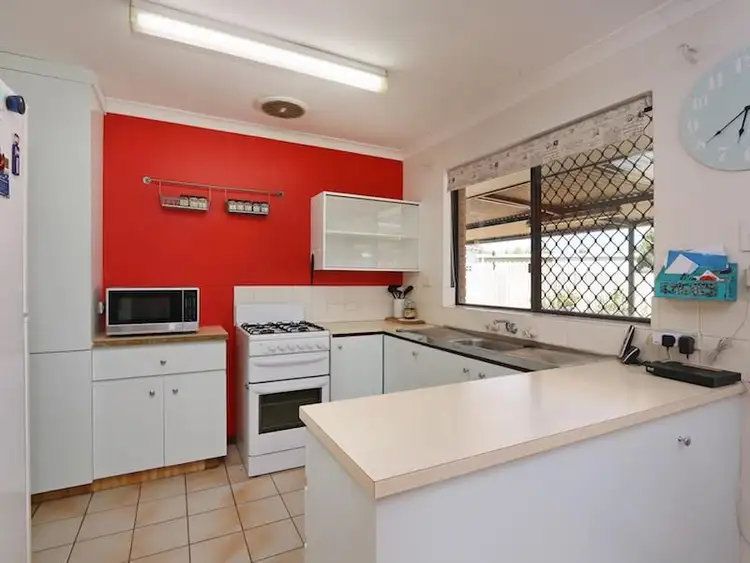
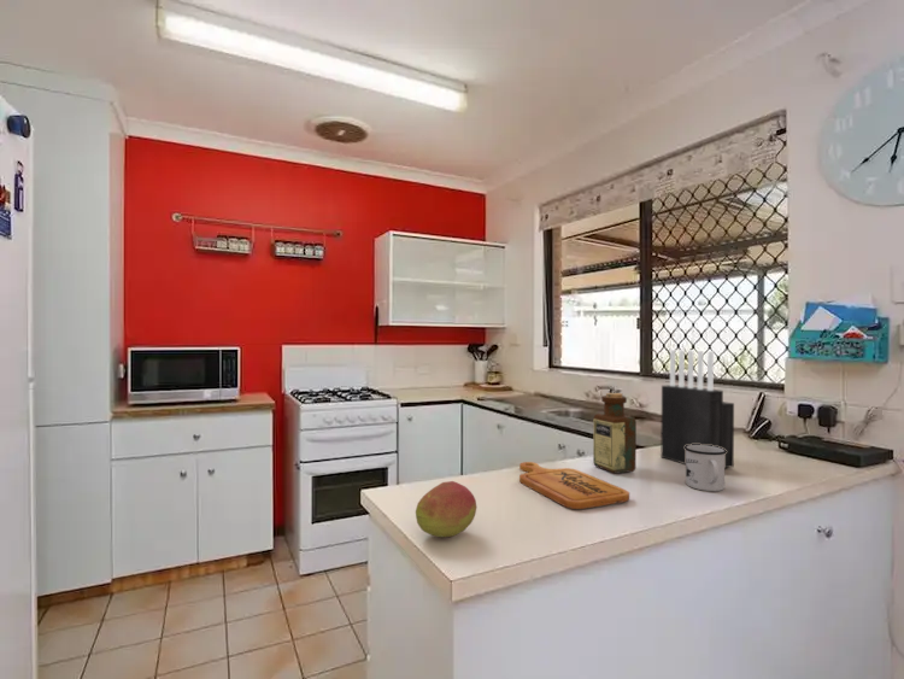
+ cutting board (559, 480)
+ bottle (614, 431)
+ fruit (446, 509)
+ mug (706, 468)
+ knife block (698, 405)
